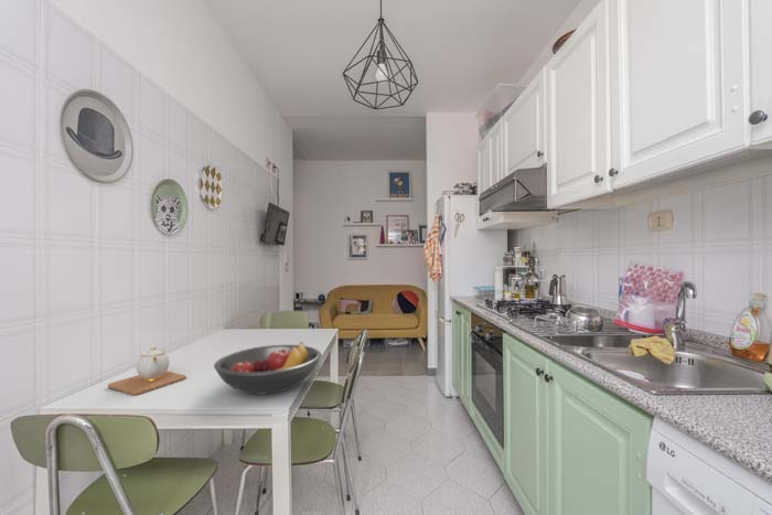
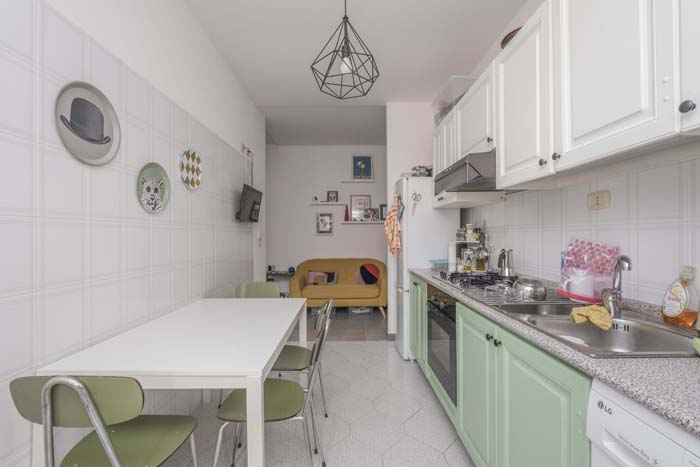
- fruit bowl (270, 367)
- teapot (148, 364)
